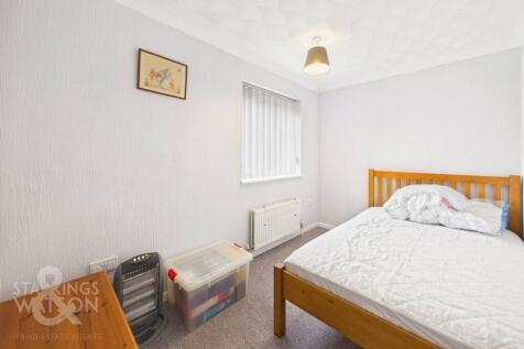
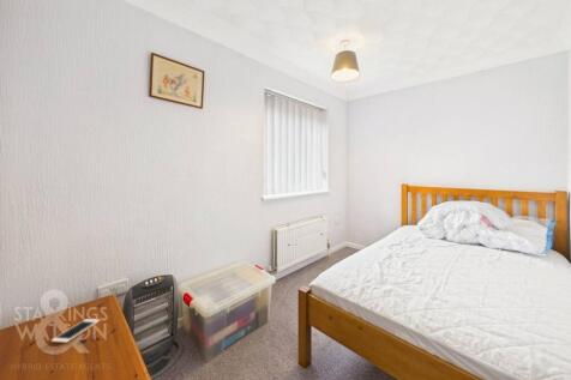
+ cell phone (77, 330)
